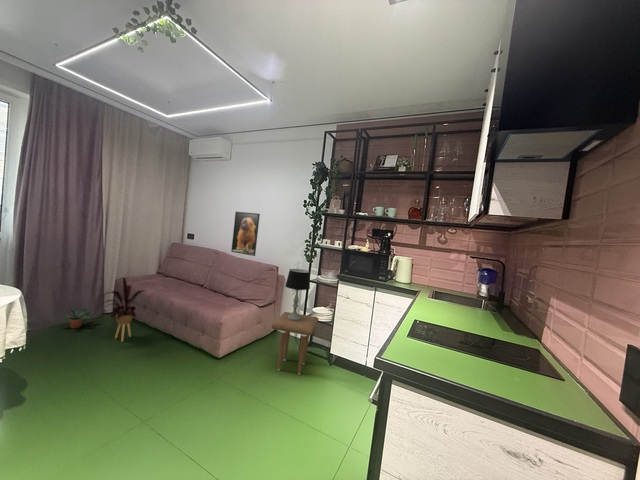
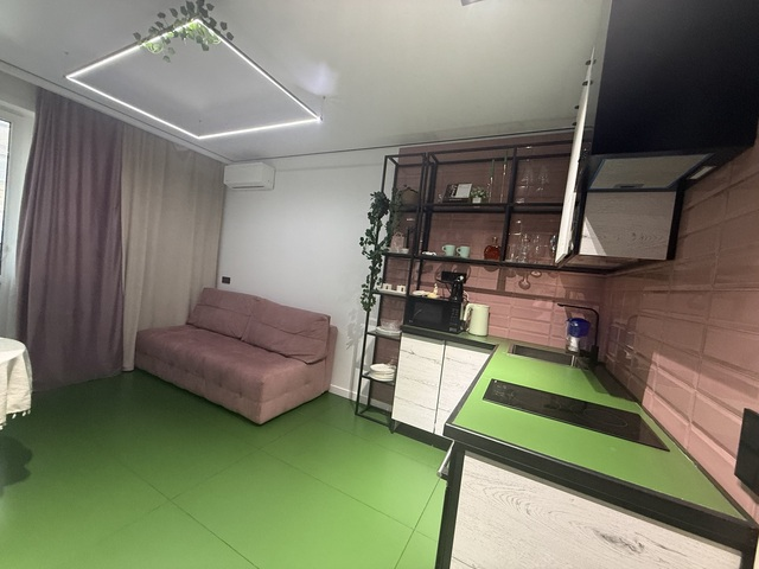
- table lamp (296, 294)
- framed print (245, 233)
- house plant (121, 307)
- side table (288, 342)
- potted plant (77, 316)
